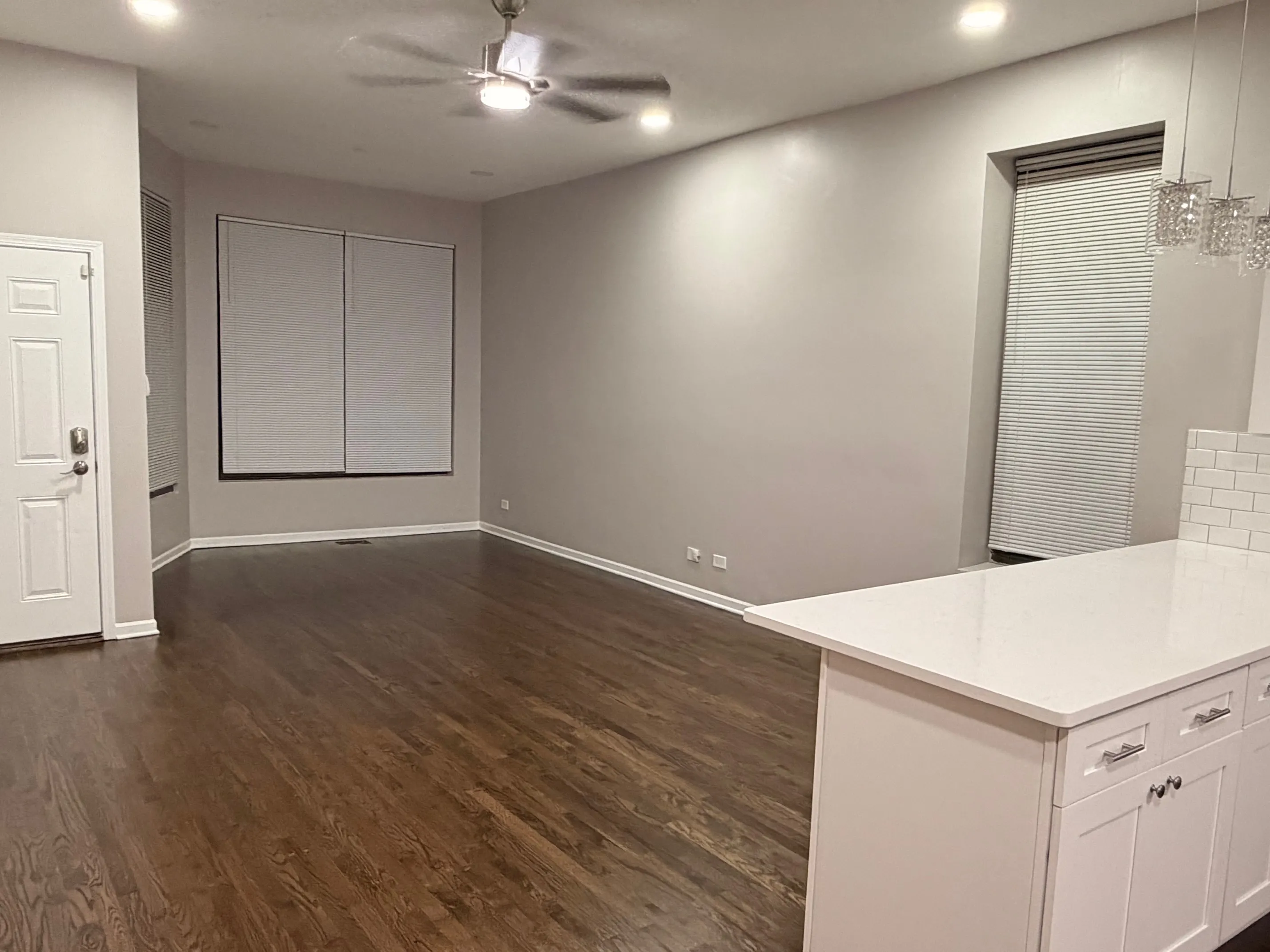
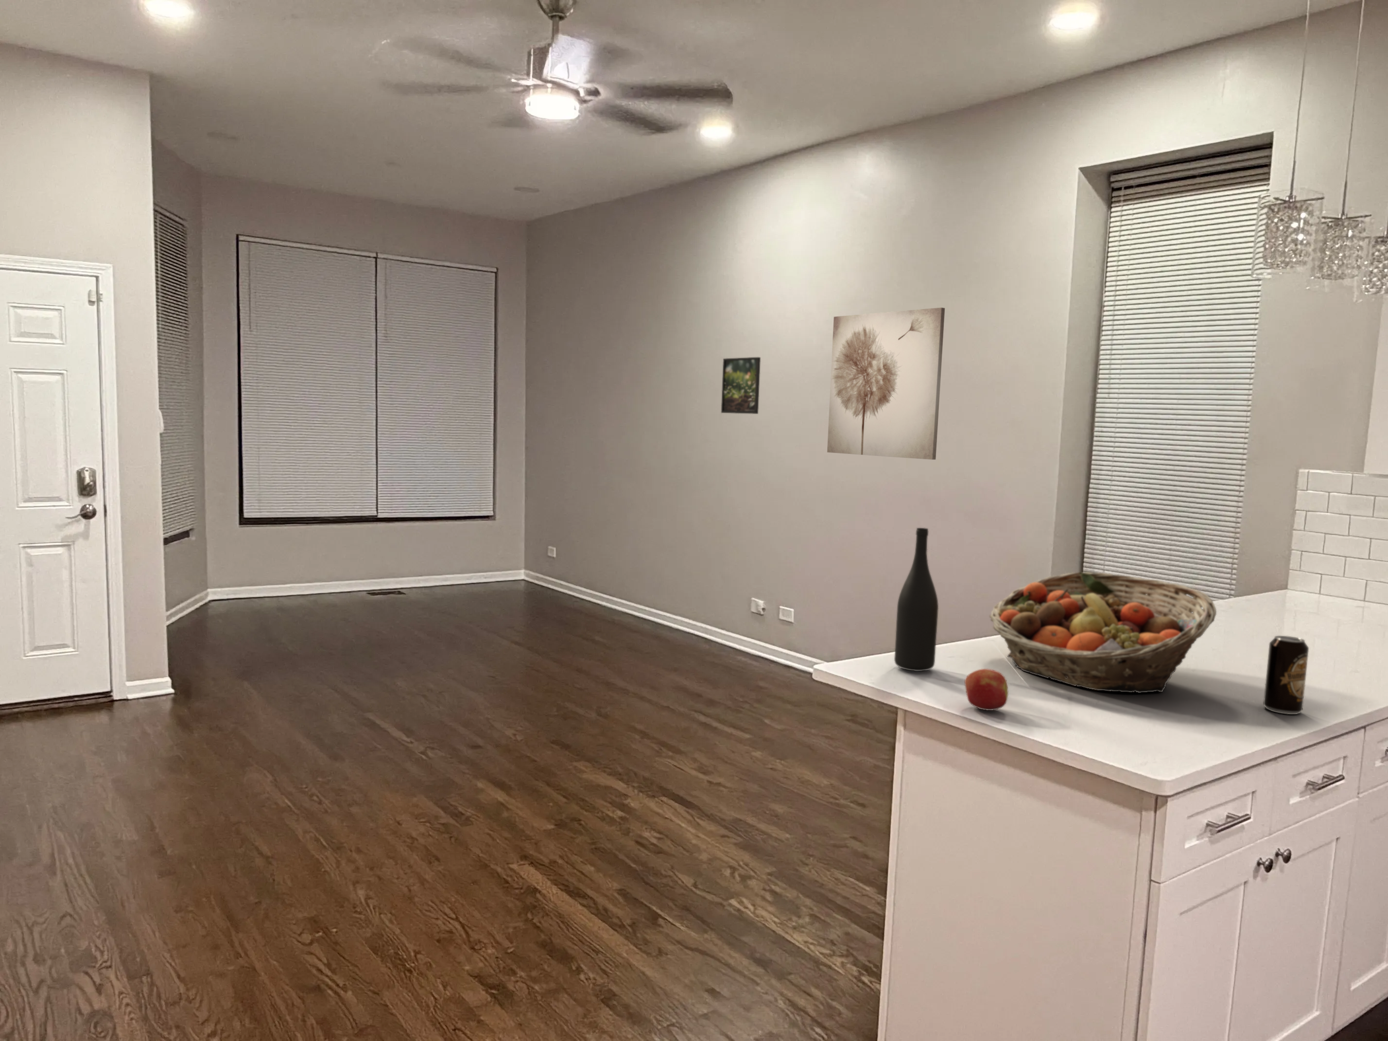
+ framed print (740, 385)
+ wine bottle (918, 599)
+ wall art (882, 385)
+ apple (986, 689)
+ beverage can (1286, 674)
+ fruit basket (1096, 628)
